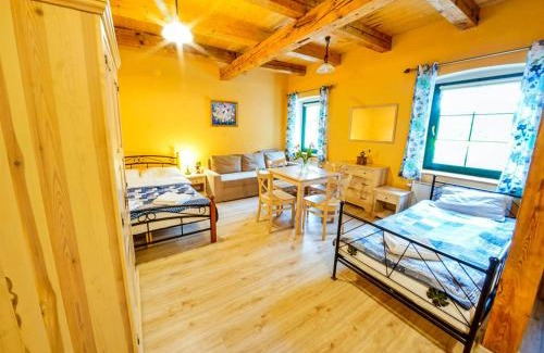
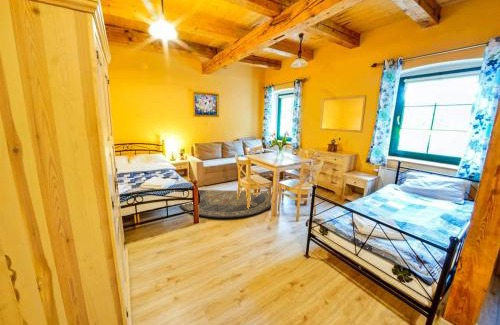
+ rug (227, 196)
